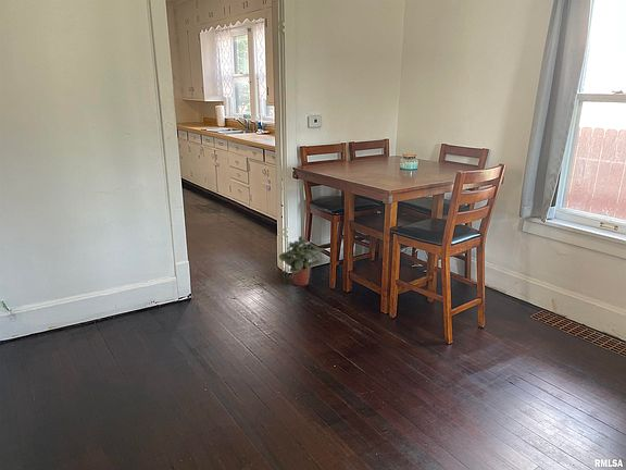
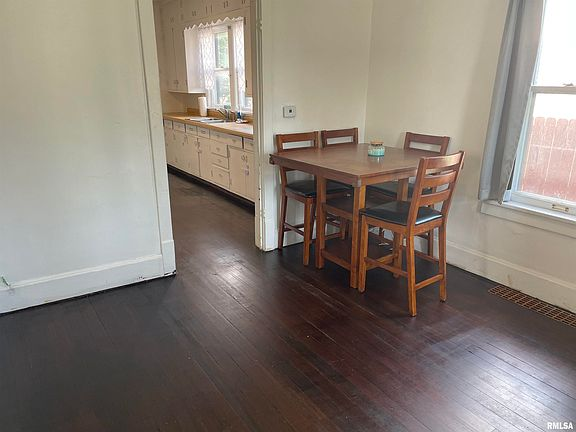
- potted plant (301, 260)
